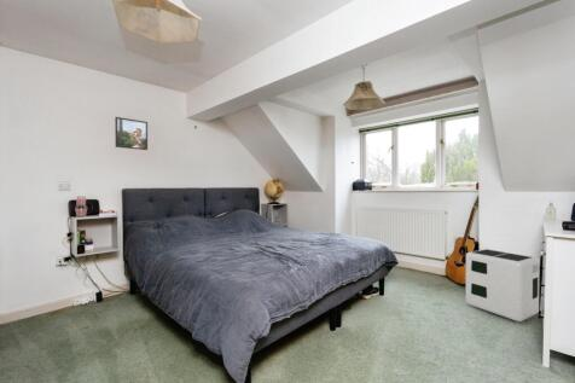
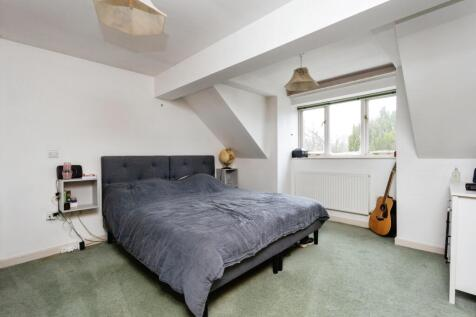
- air purifier (500, 283)
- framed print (132, 134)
